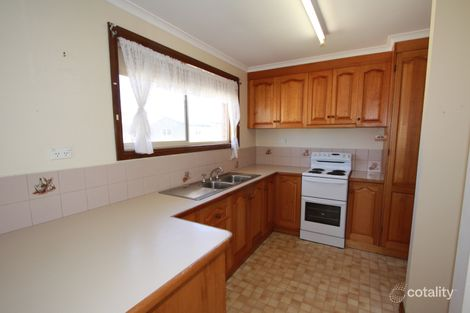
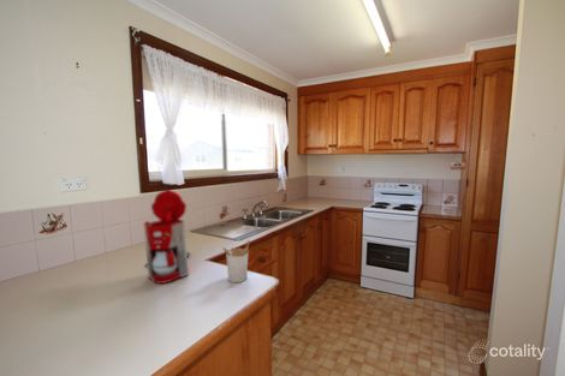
+ coffee maker (166, 228)
+ utensil holder (238, 261)
